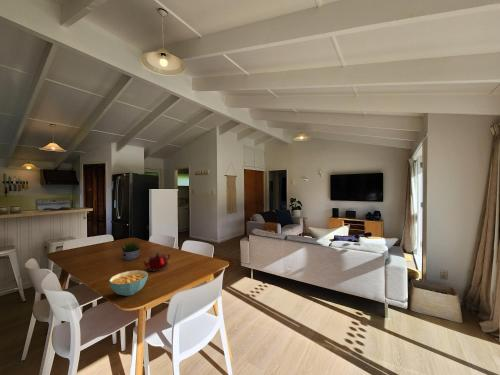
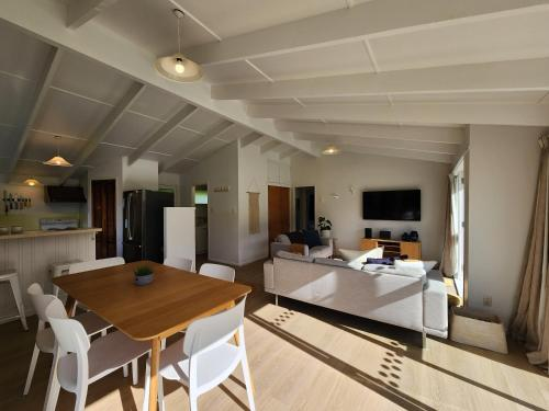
- cereal bowl (129, 284)
- teapot (156, 261)
